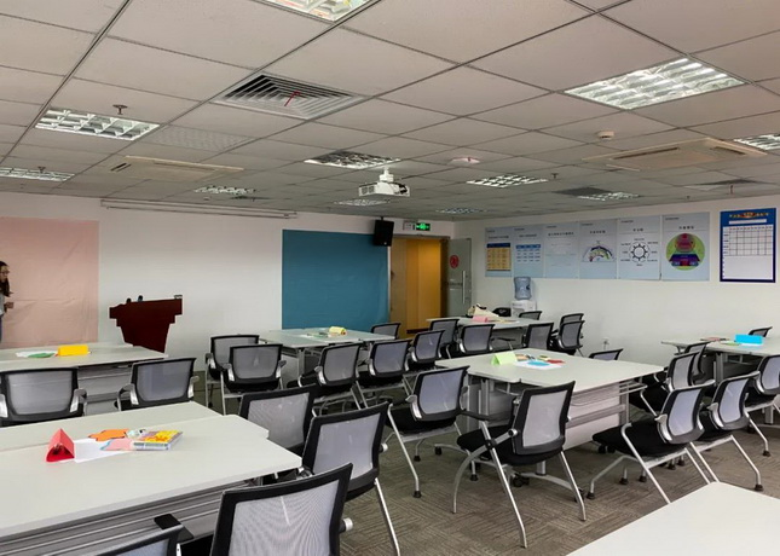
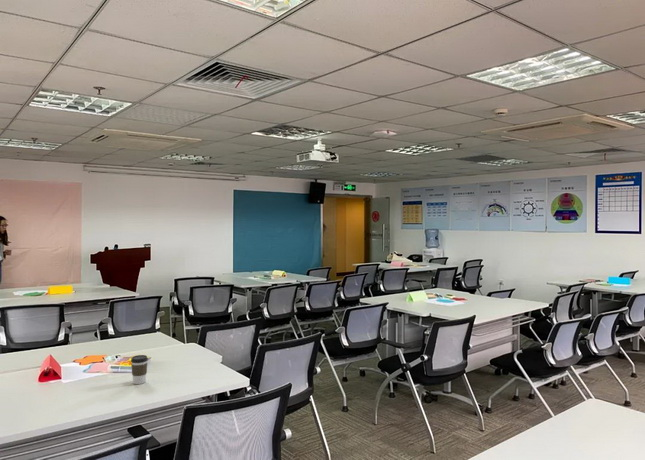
+ coffee cup (139, 369)
